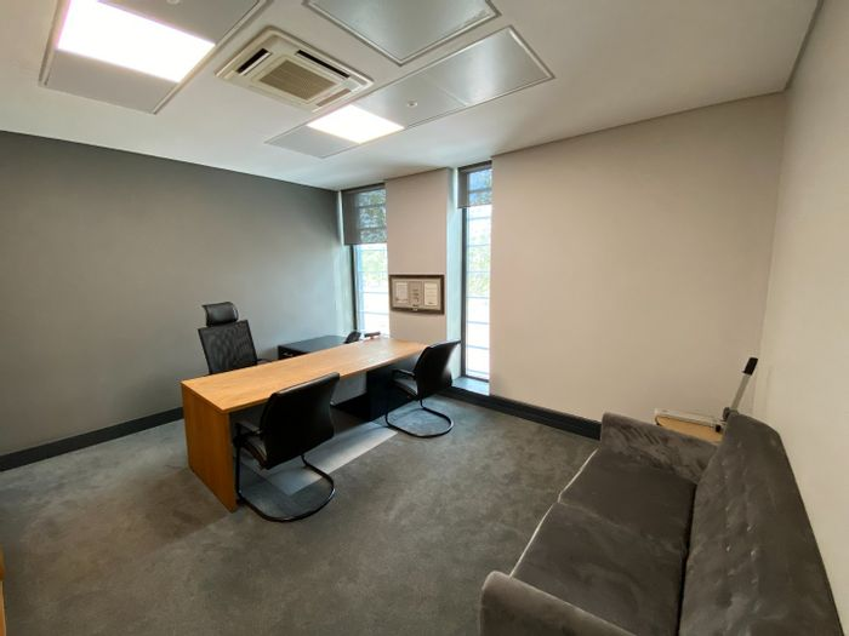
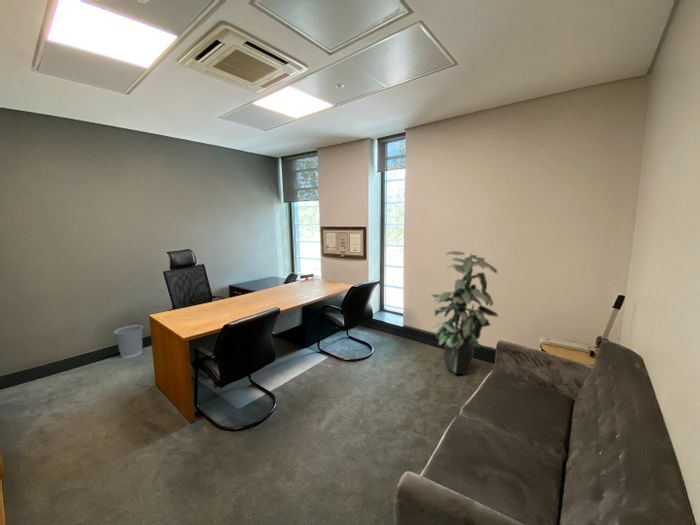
+ wastebasket (130, 341)
+ indoor plant (460, 311)
